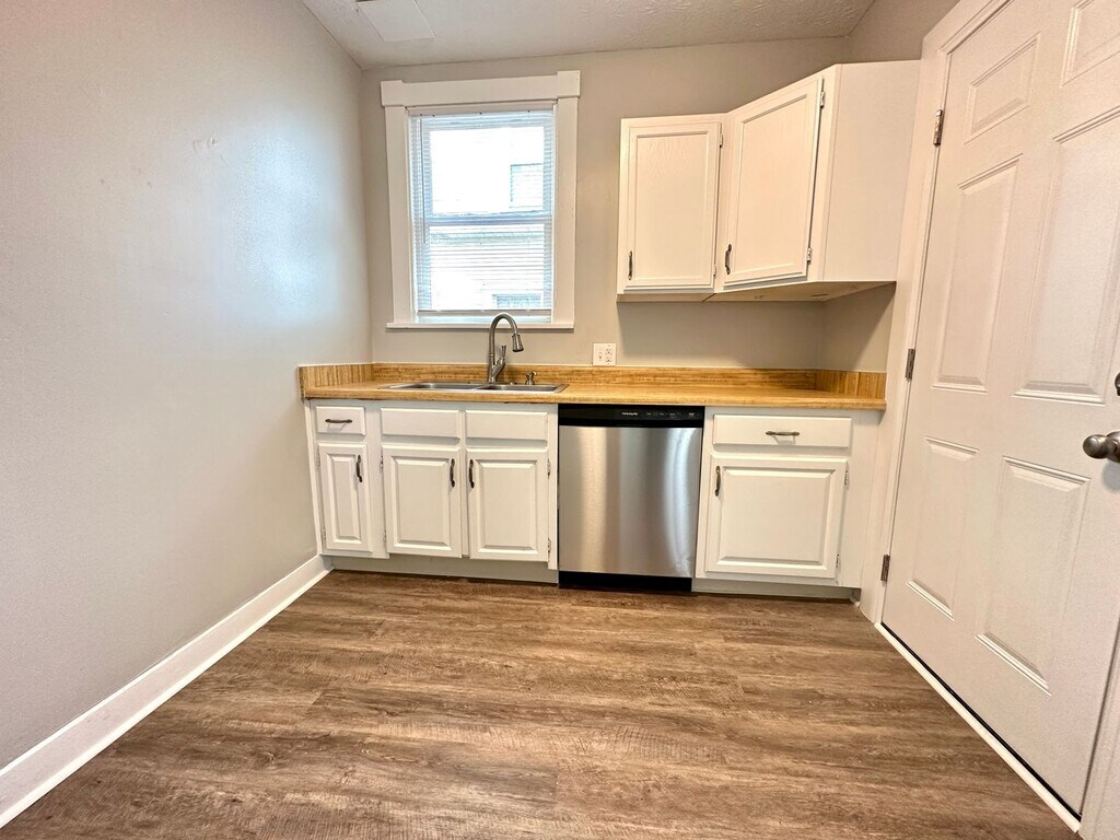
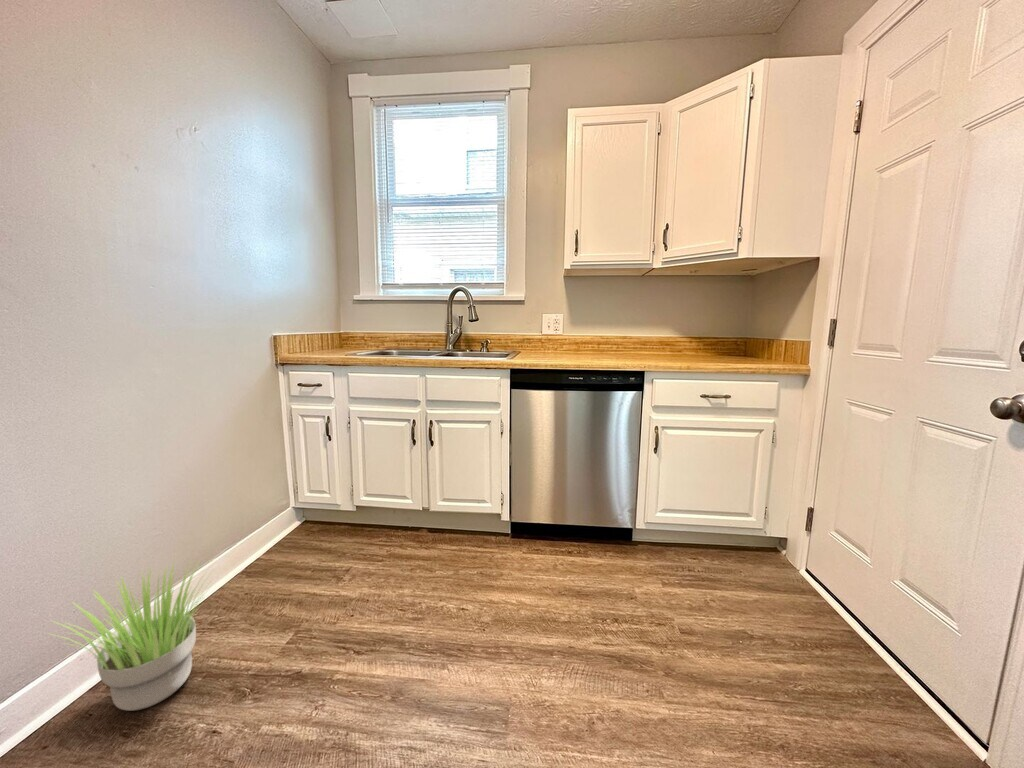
+ potted plant (149, 642)
